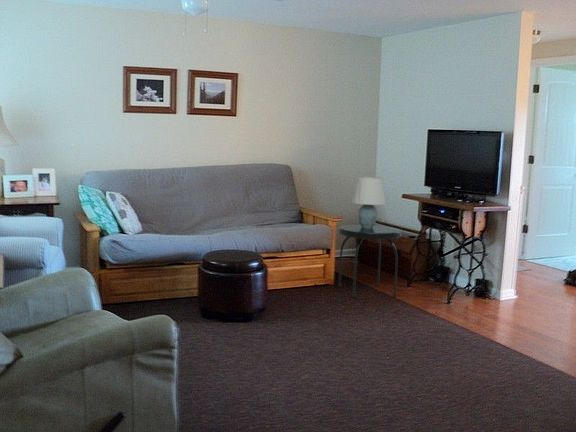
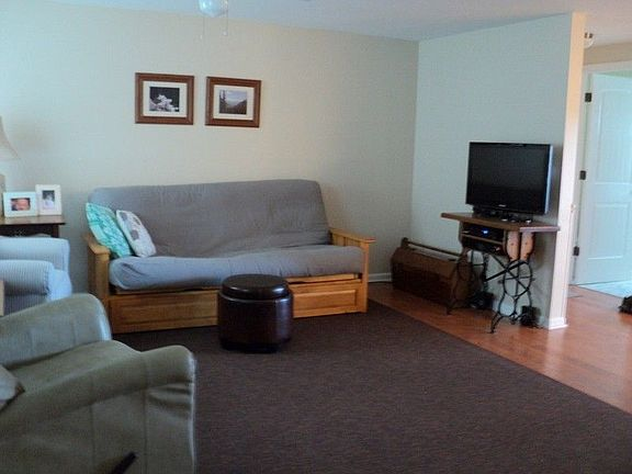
- side table (378, 262)
- table lamp (368, 202)
